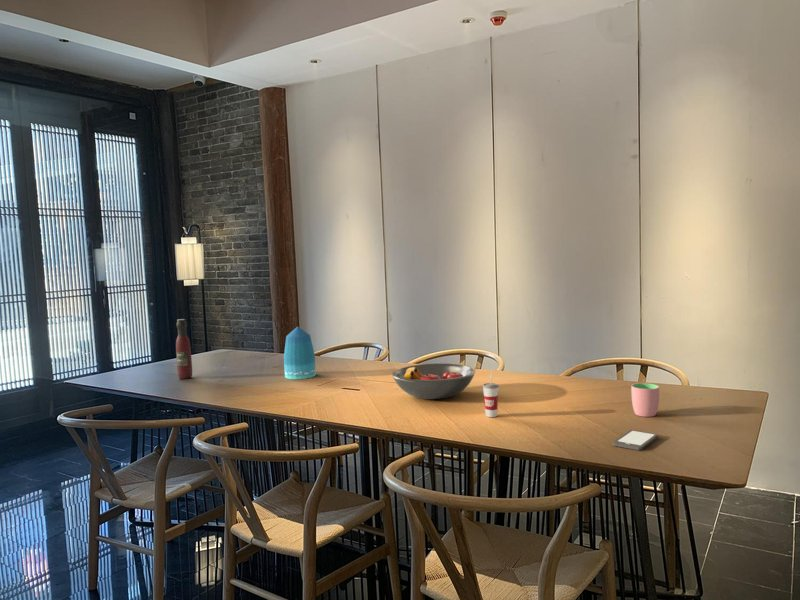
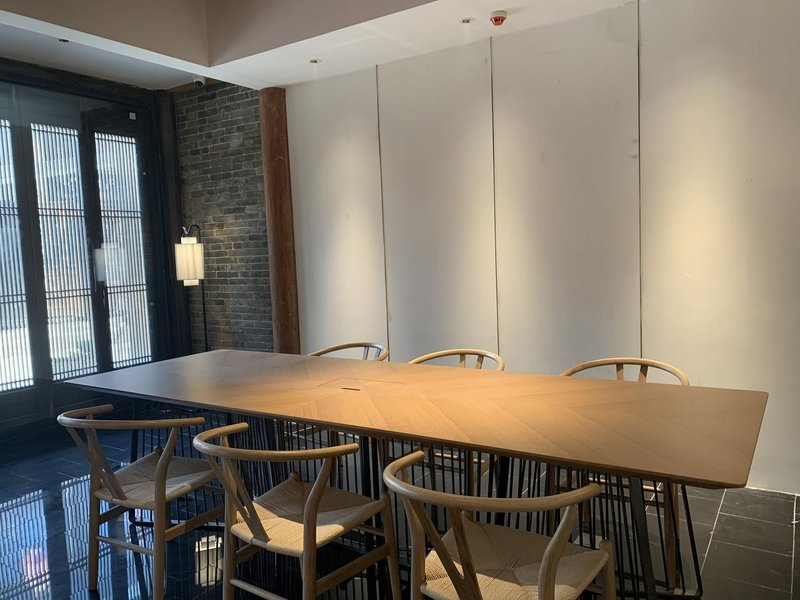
- cup (490, 394)
- vase (299, 351)
- wine bottle (183, 348)
- smartphone (635, 439)
- cup (646, 399)
- fruit bowl (433, 380)
